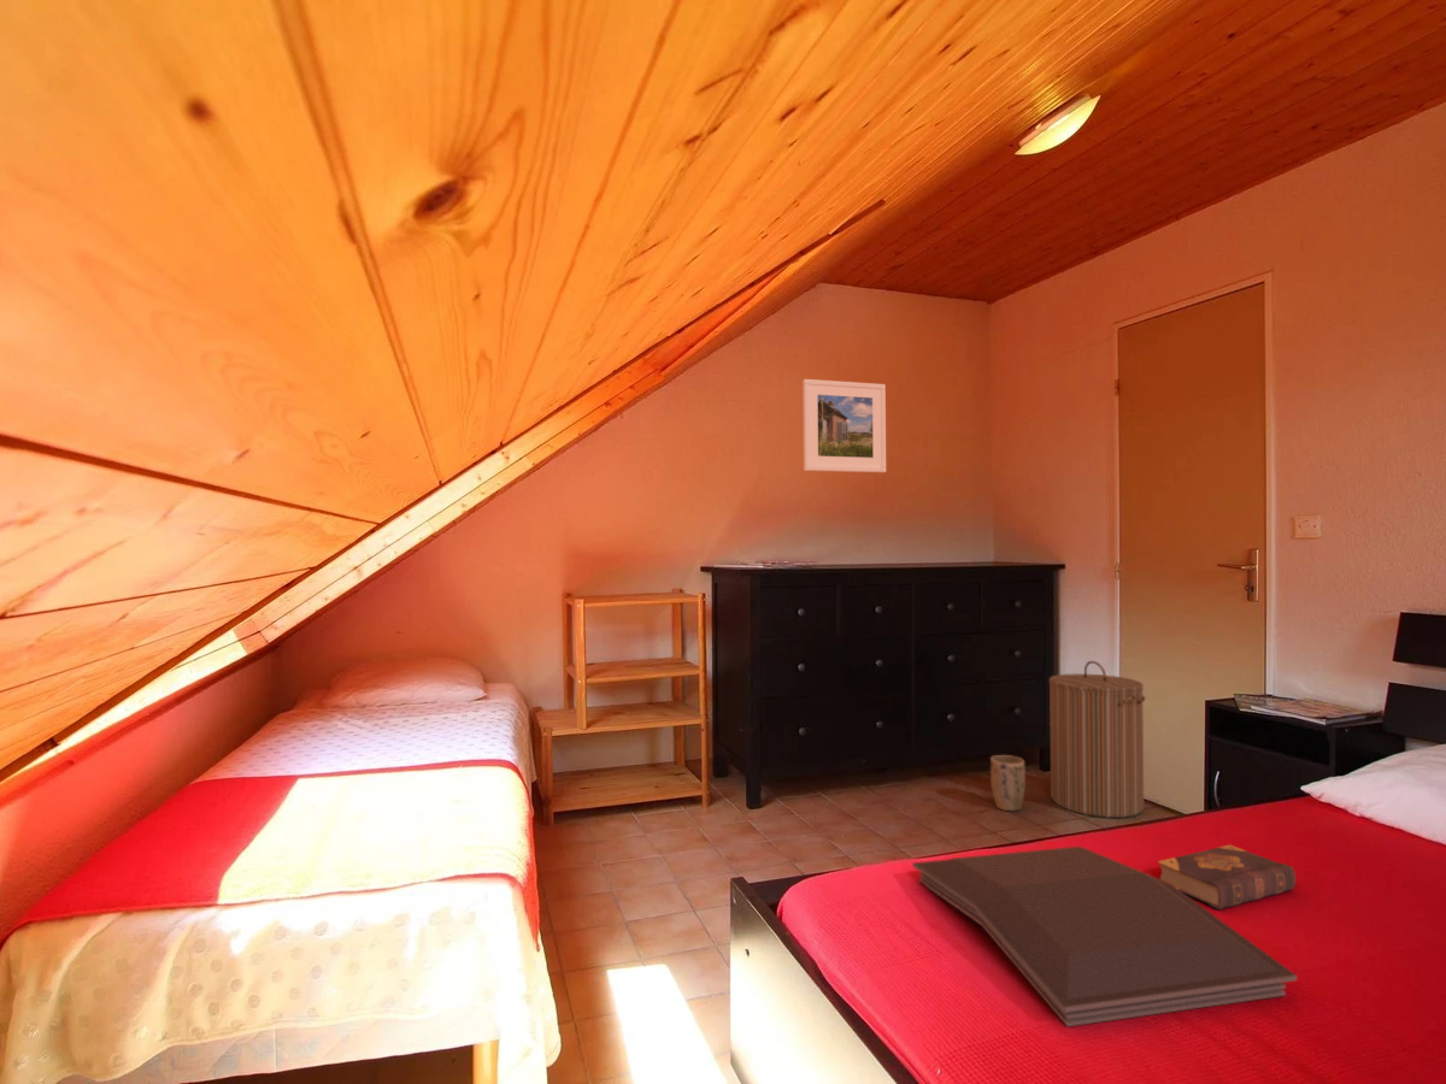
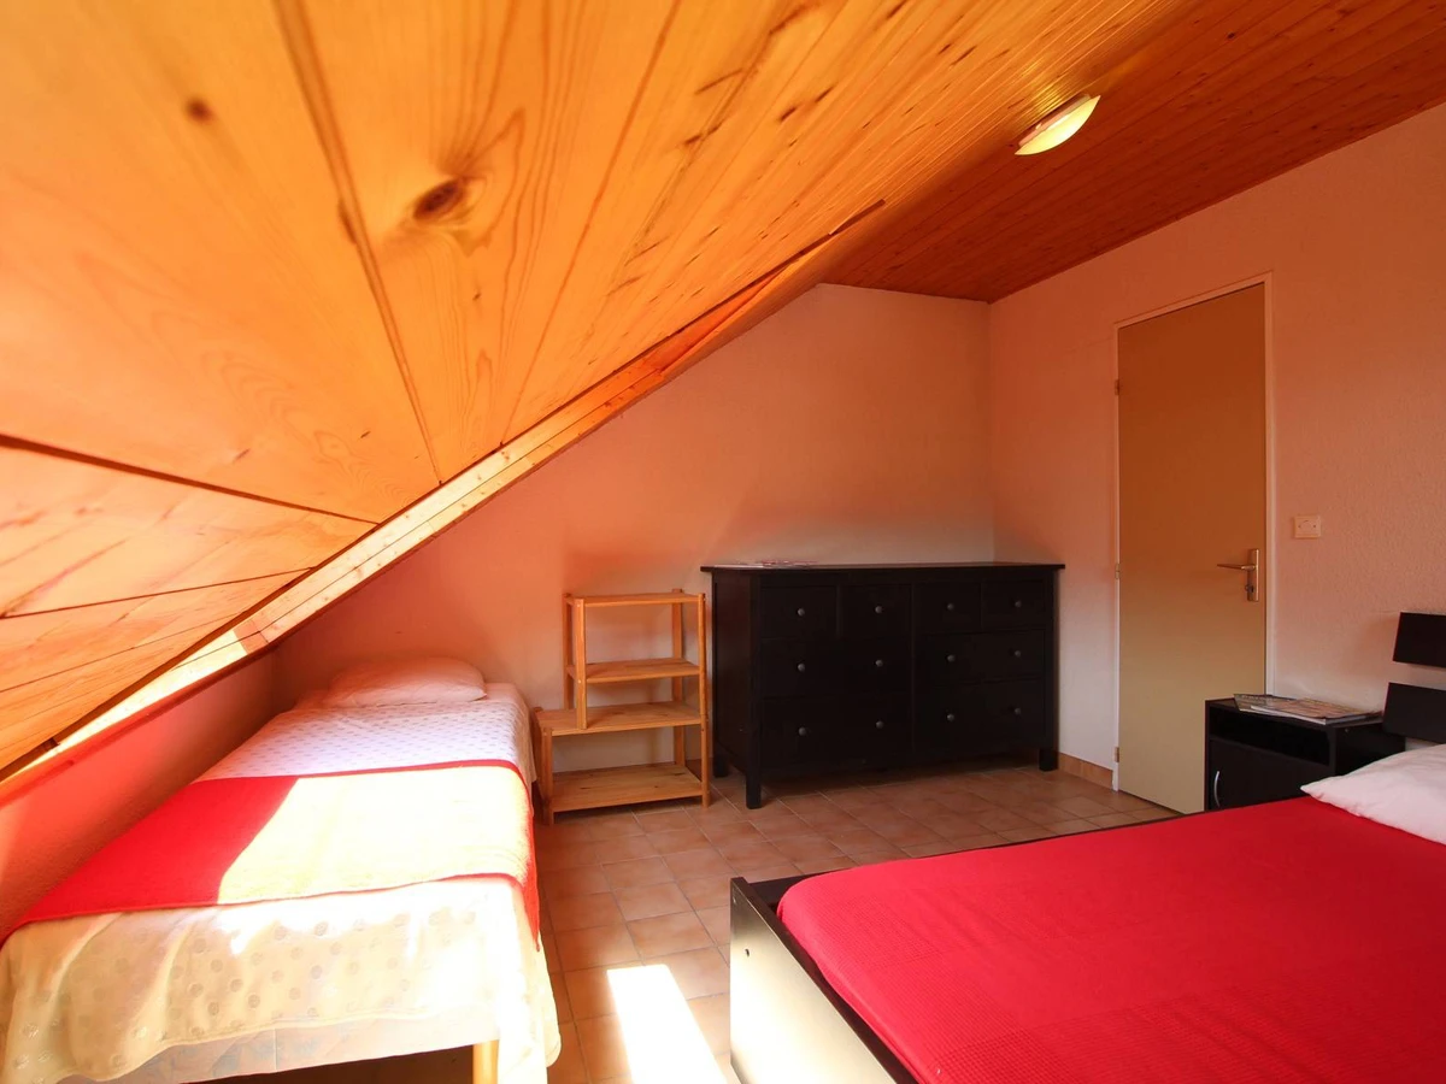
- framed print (845, 426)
- serving tray (1075, 906)
- laundry hamper (1095, 731)
- plant pot (1007, 783)
- book (1232, 873)
